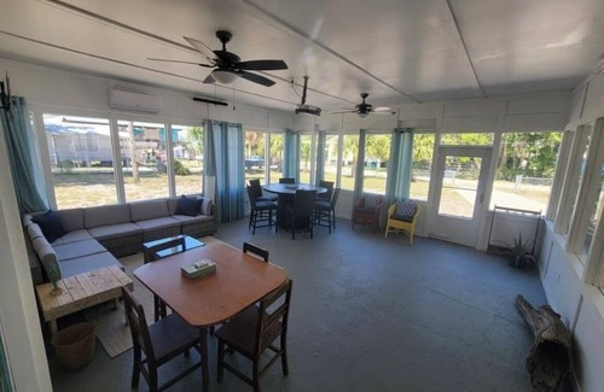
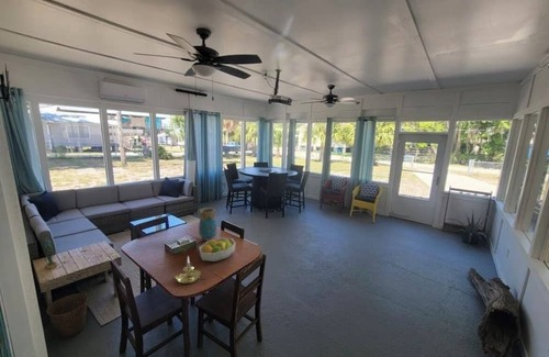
+ vase (208, 224)
+ candle holder (187, 268)
+ fruit bowl (217, 247)
